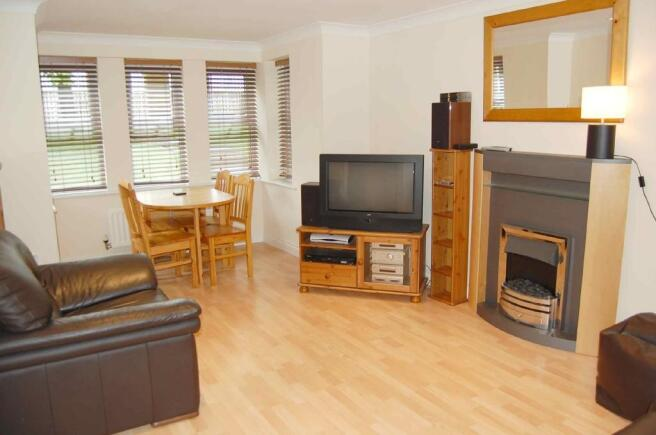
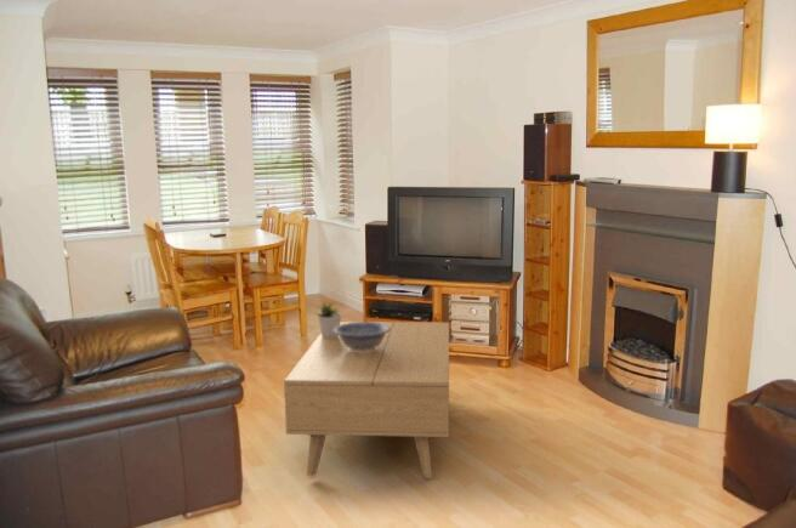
+ coffee table (381, 390)
+ decorative bowl (362, 339)
+ potted plant (328, 317)
